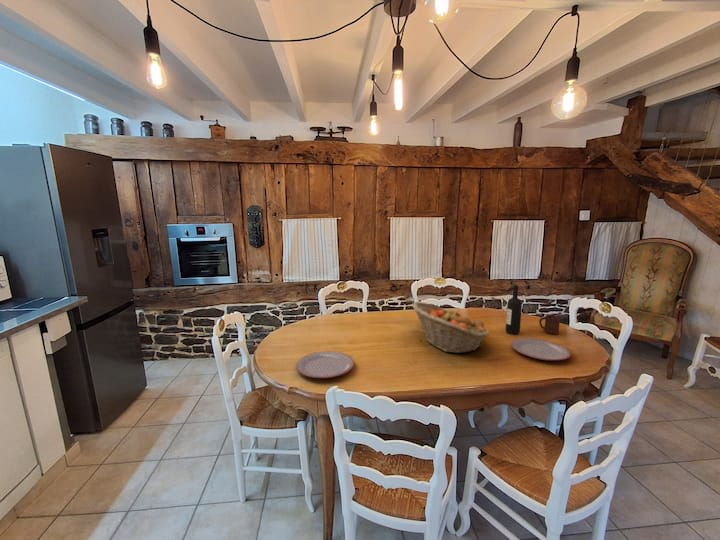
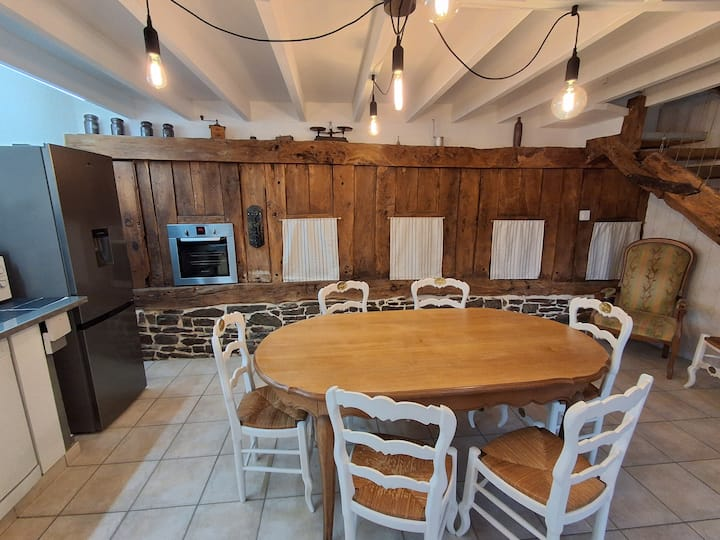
- wine bottle (514, 309)
- cup (550, 324)
- plate (539, 350)
- plate (325, 365)
- fruit basket (448, 323)
